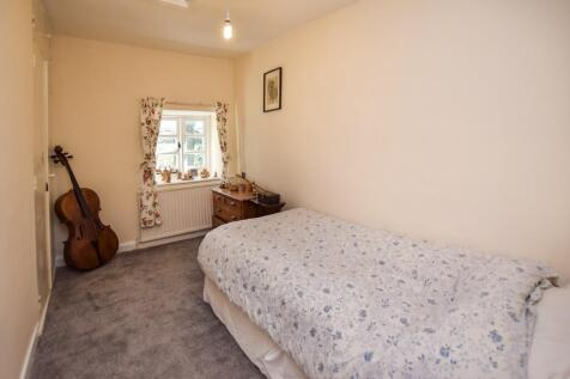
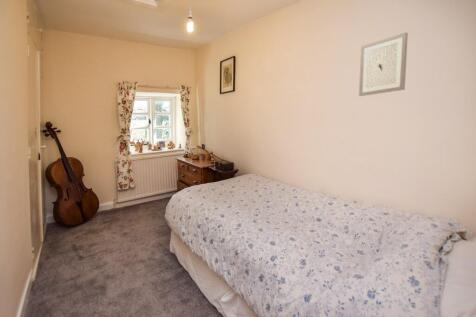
+ wall art (381, 66)
